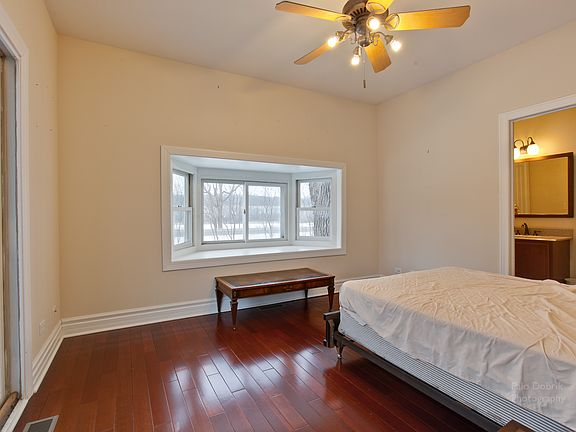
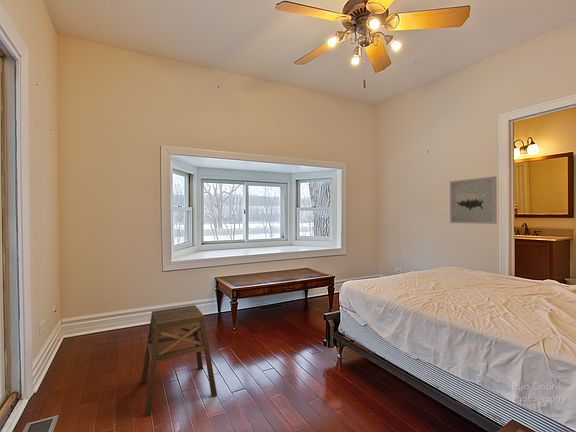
+ stool (177, 350)
+ wall art (471, 201)
